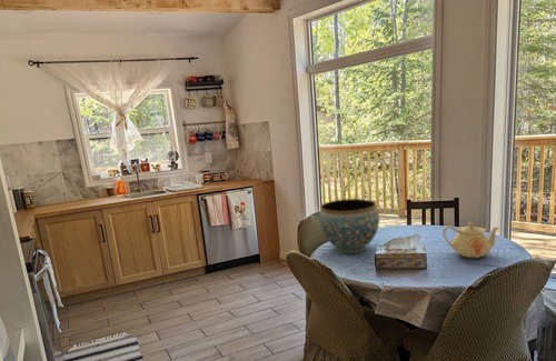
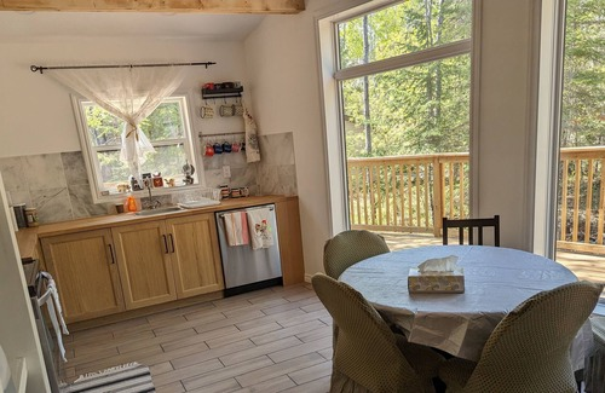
- teapot (470, 238)
- ceramic bowl (349, 227)
